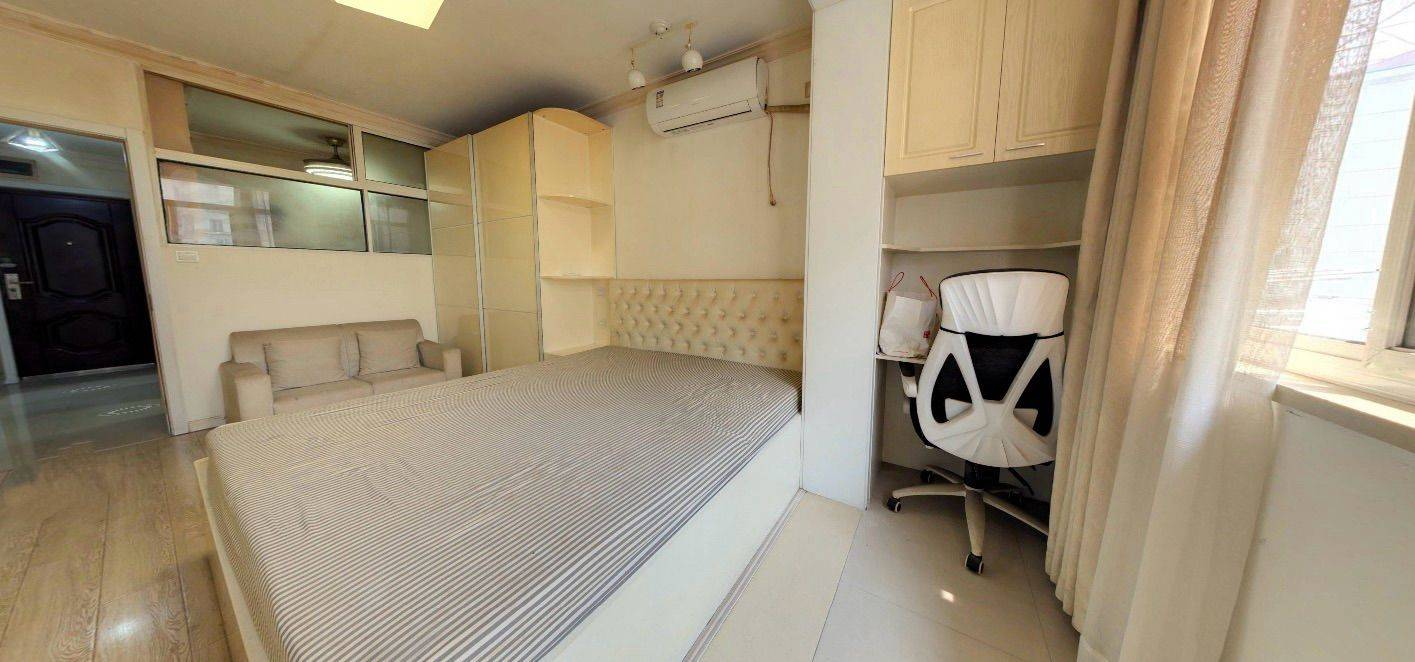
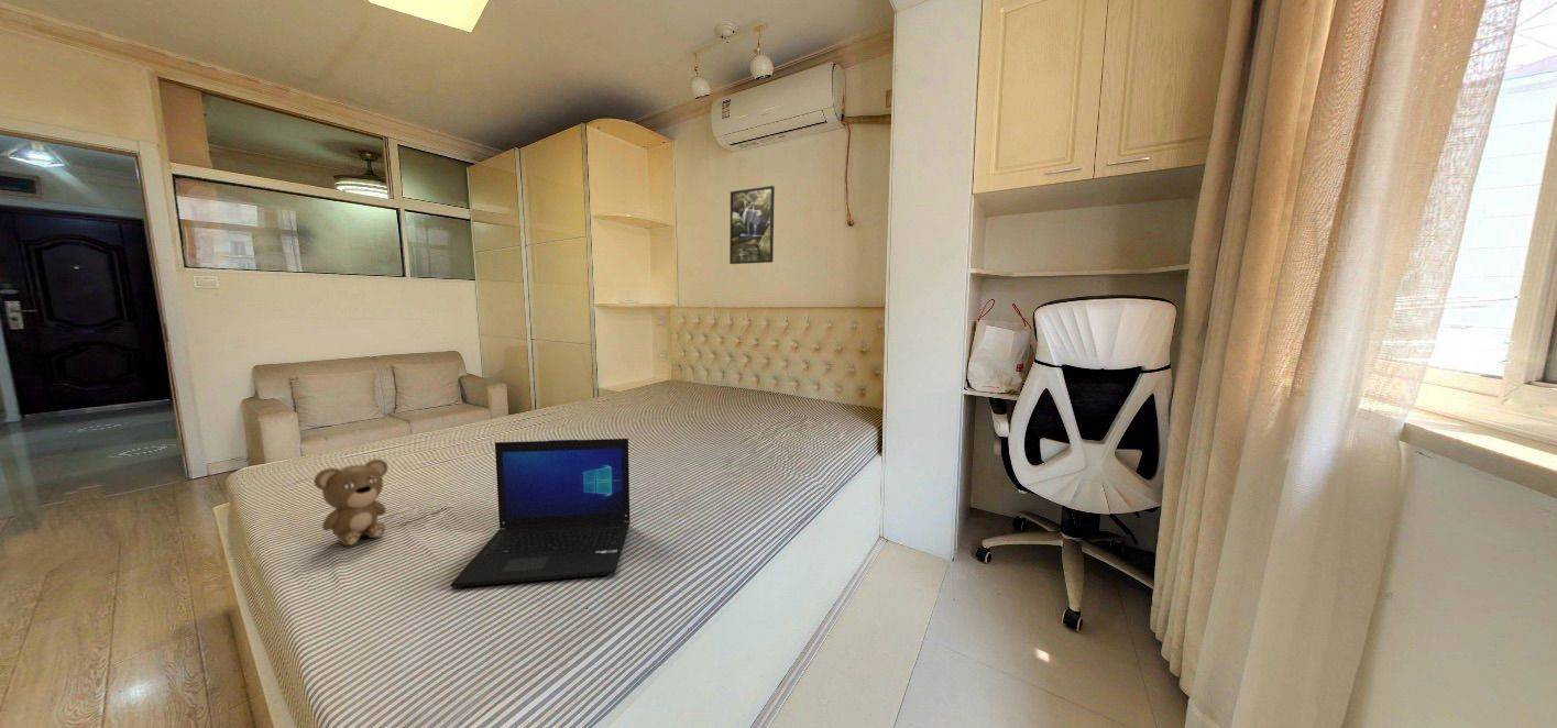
+ laptop (550, 504)
+ teddy bear (382, 487)
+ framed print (750, 225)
